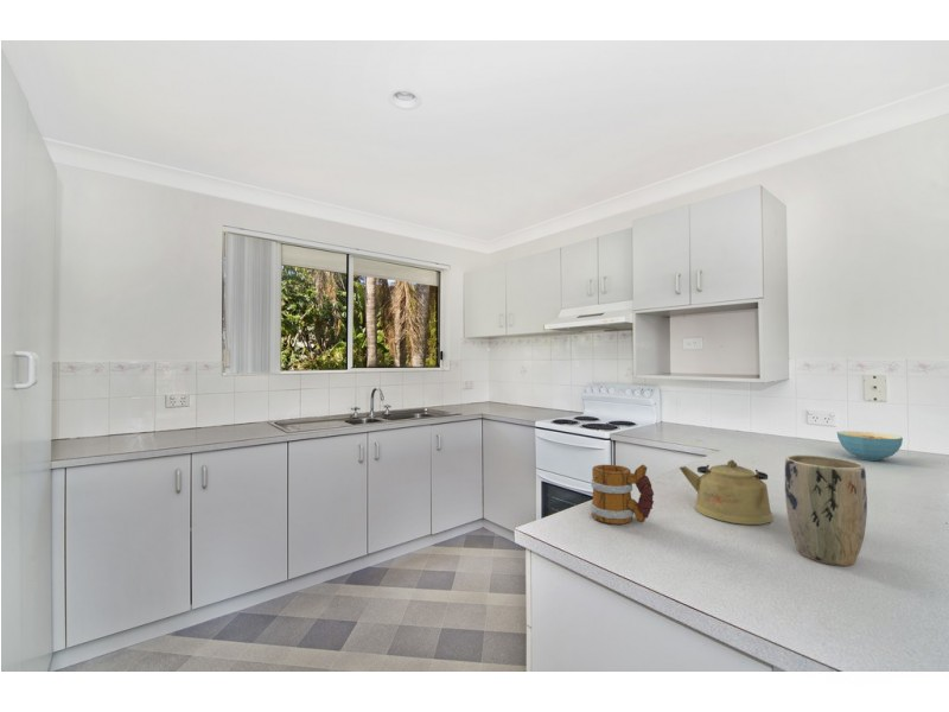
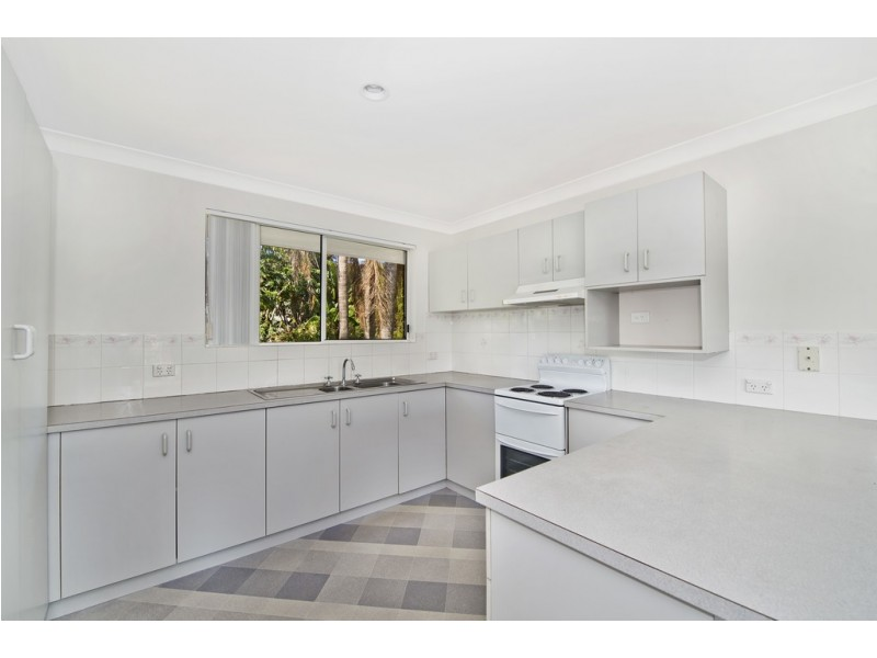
- cereal bowl (868, 446)
- plant pot (823, 508)
- mug (620, 490)
- kettle (724, 484)
